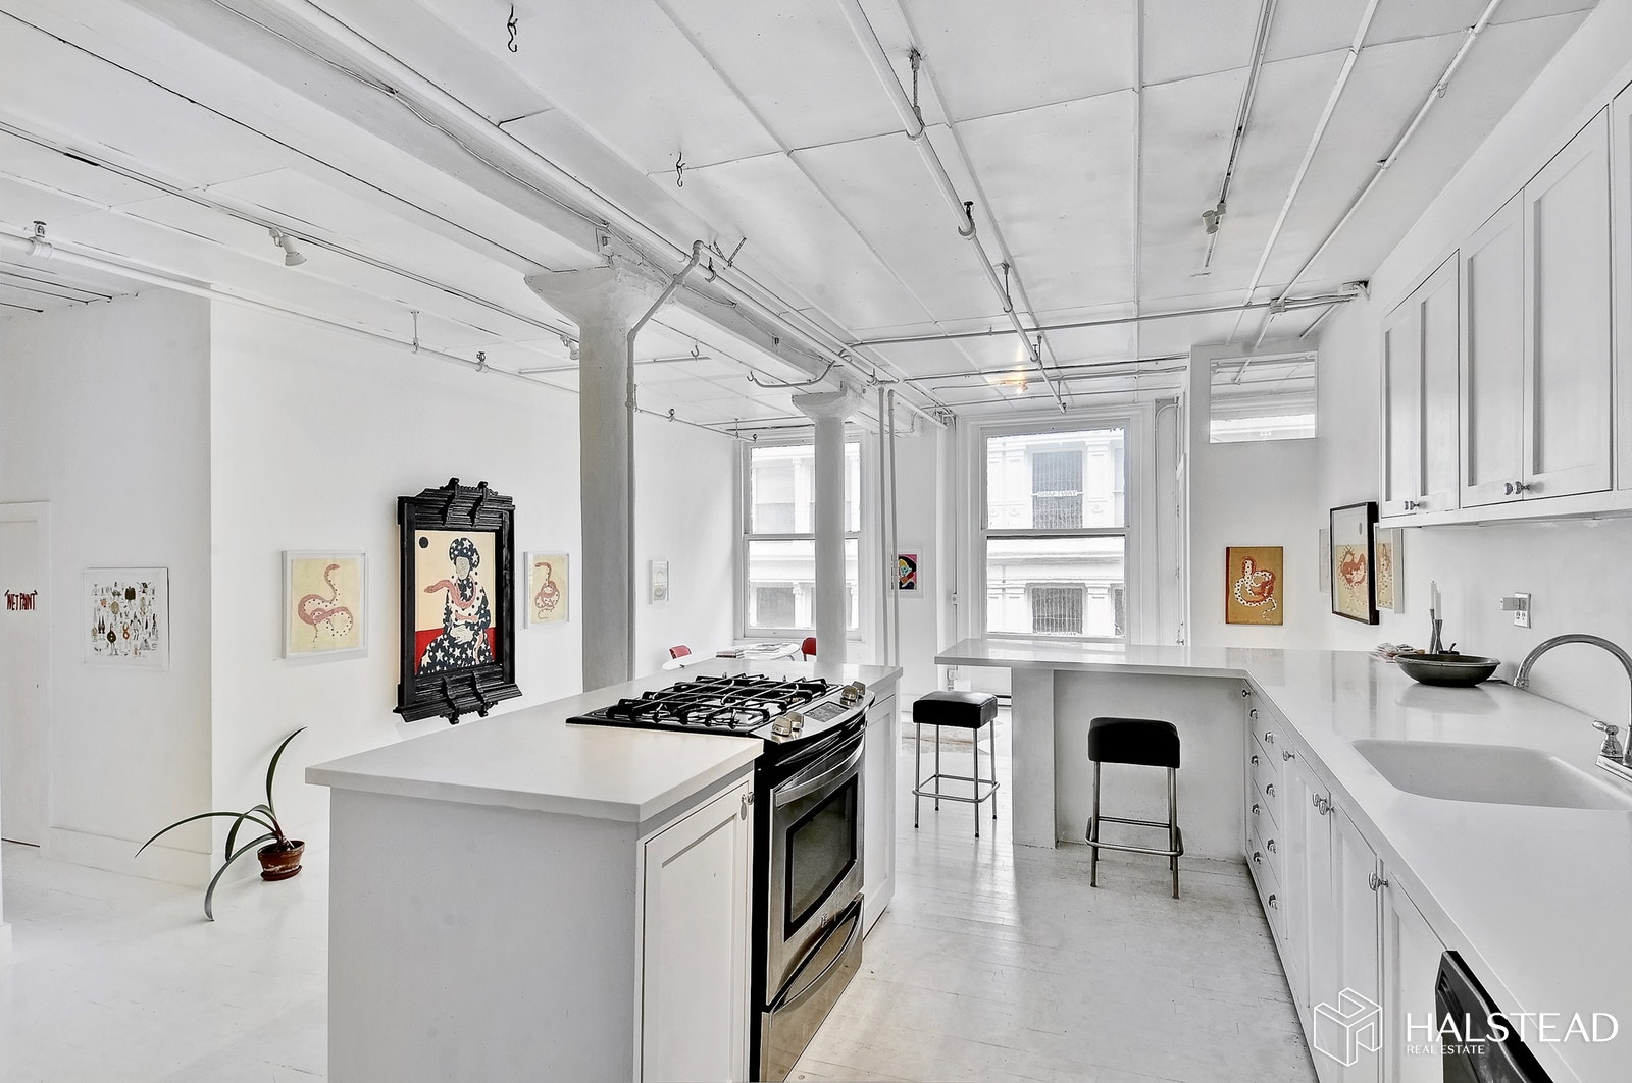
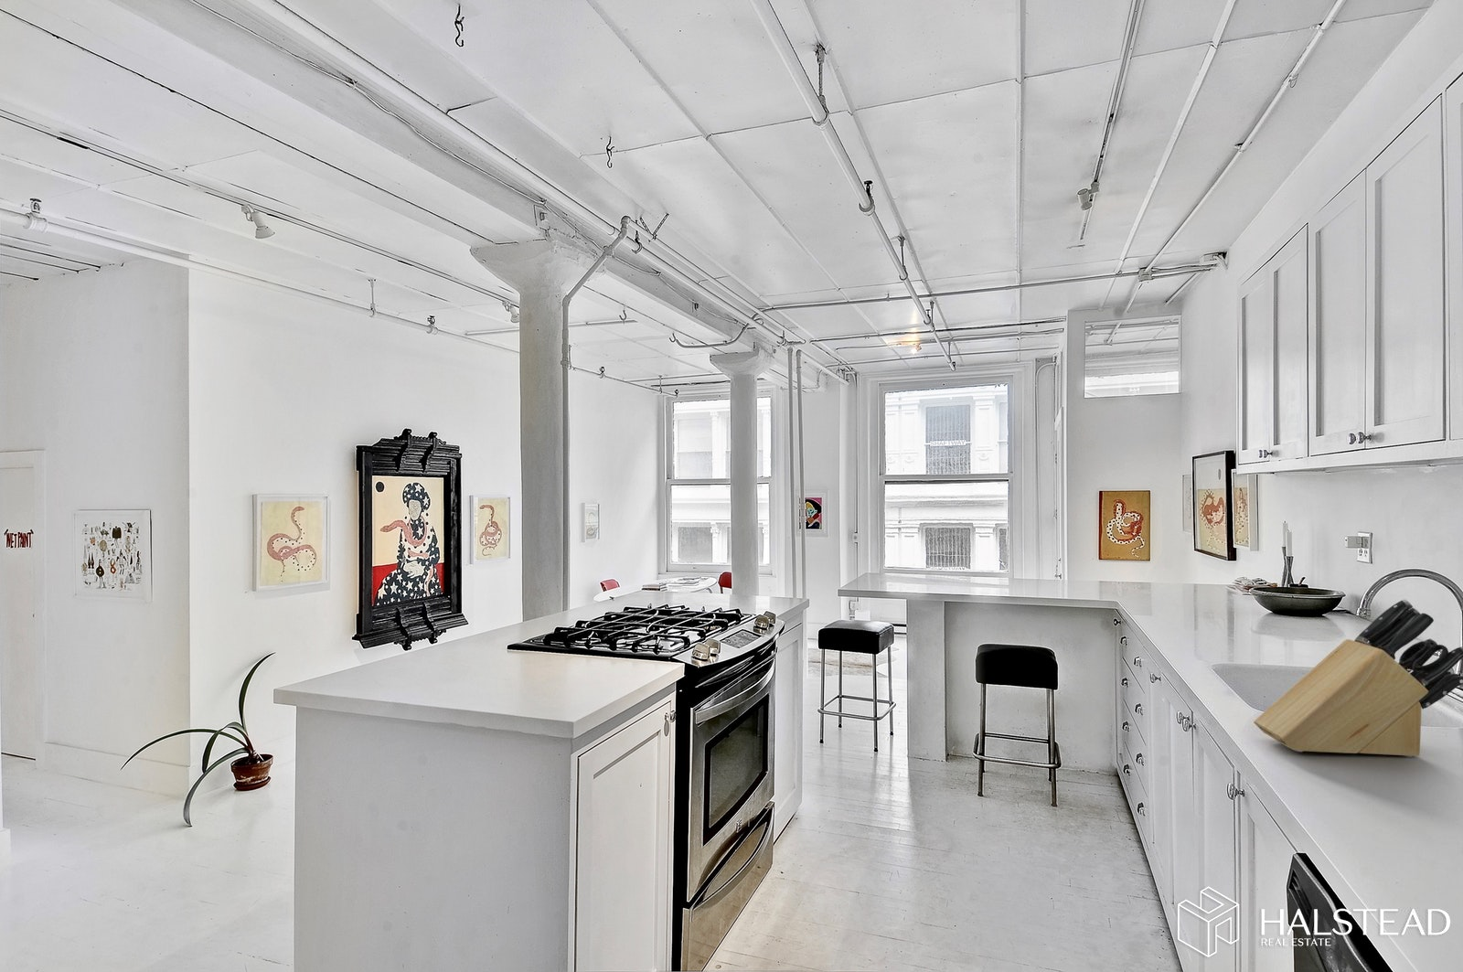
+ knife block (1358, 674)
